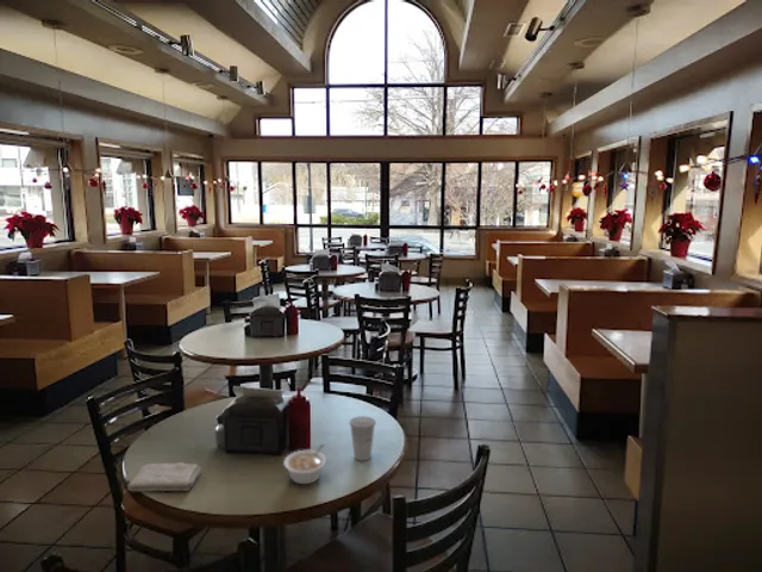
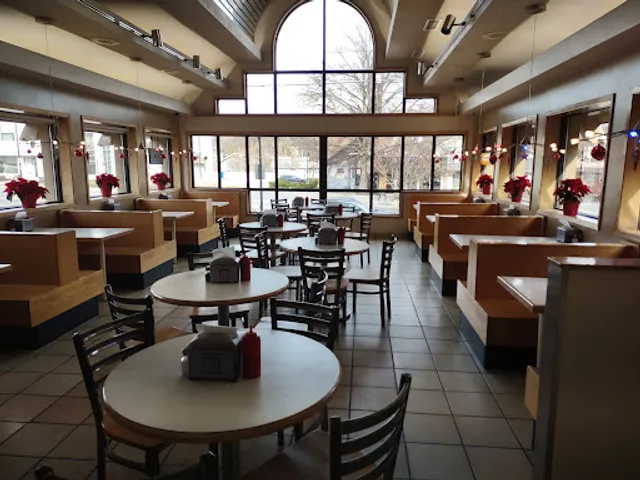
- cup (362, 439)
- washcloth (165, 477)
- legume (305, 465)
